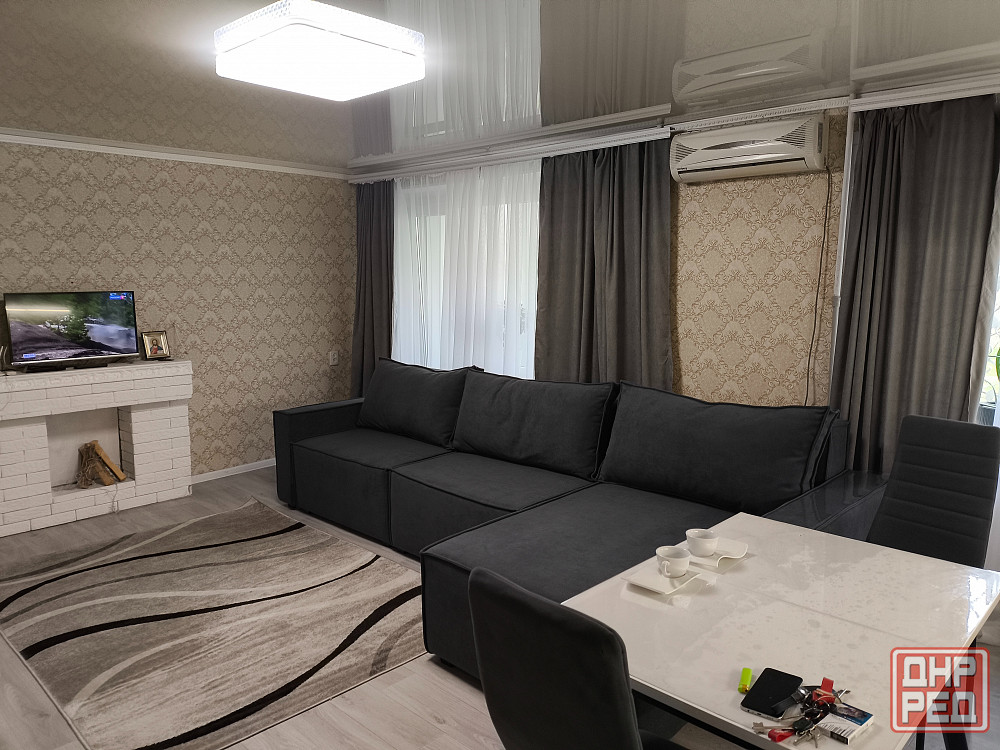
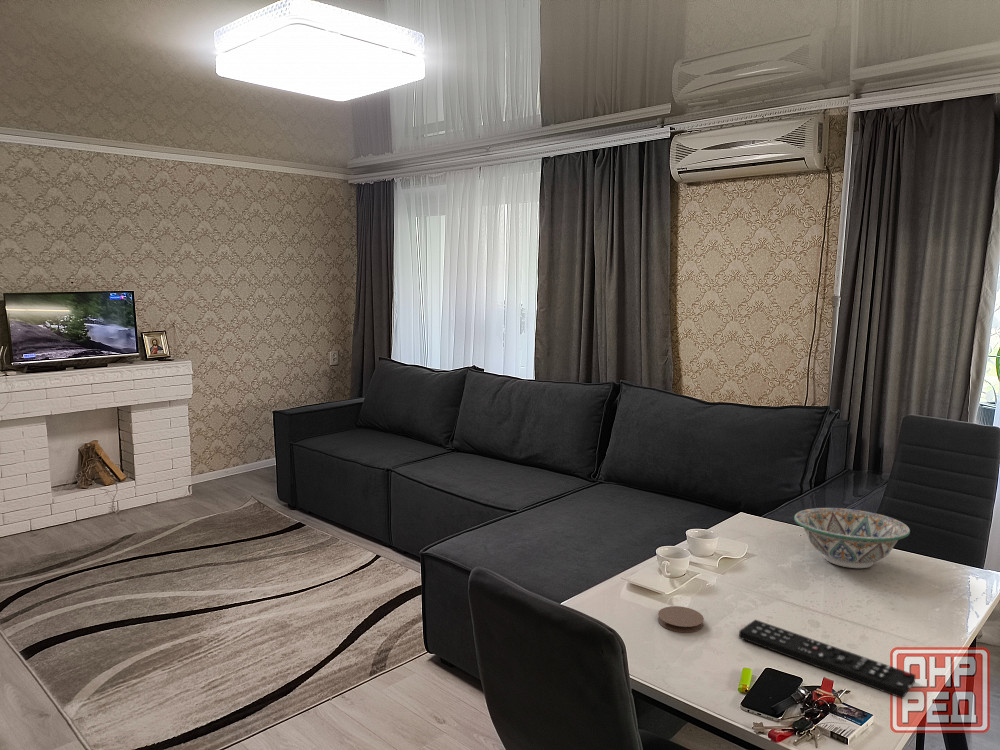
+ coaster (680, 619)
+ decorative bowl (848, 540)
+ remote control (822, 654)
